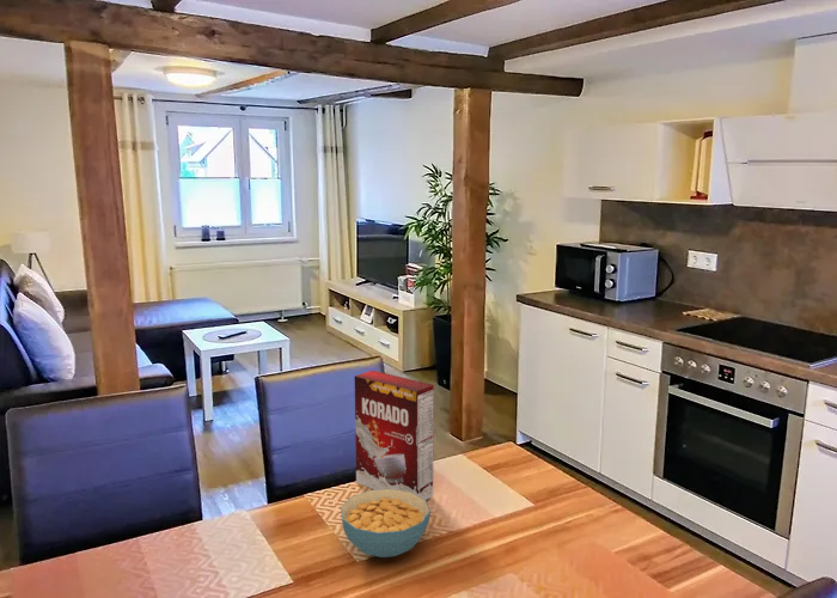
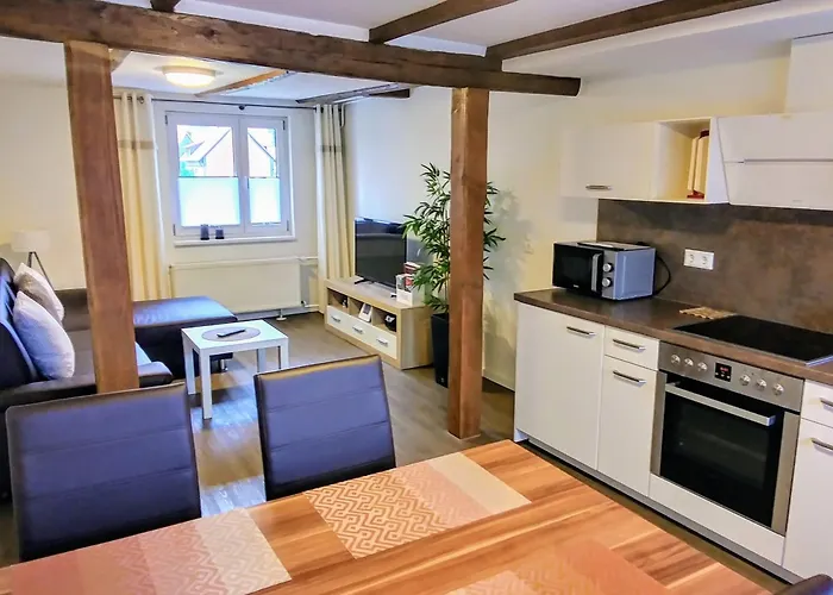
- cereal bowl (385, 529)
- cereal box (393, 435)
